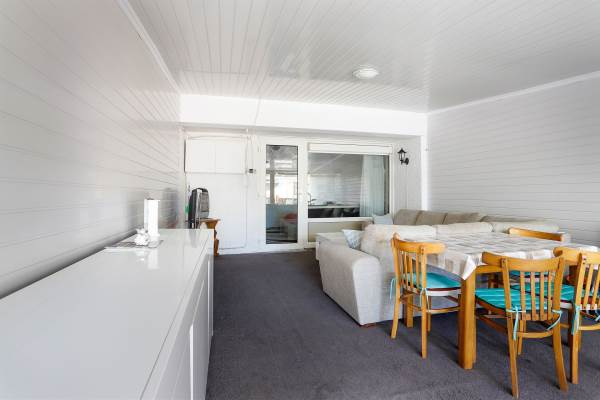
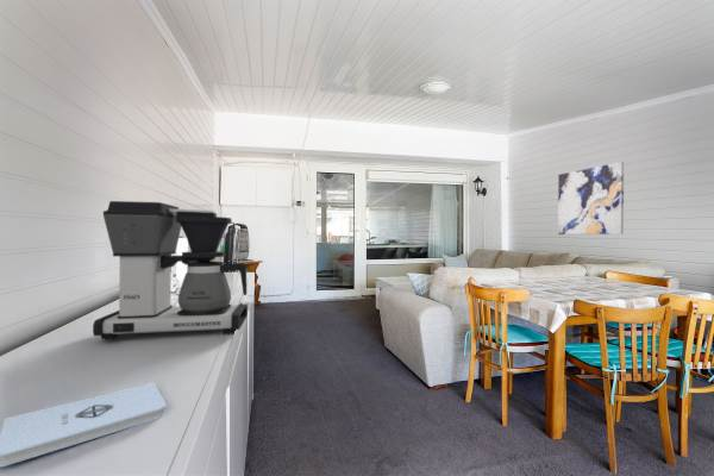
+ notepad (89, 416)
+ wall art (588, 201)
+ coffee maker (183, 263)
